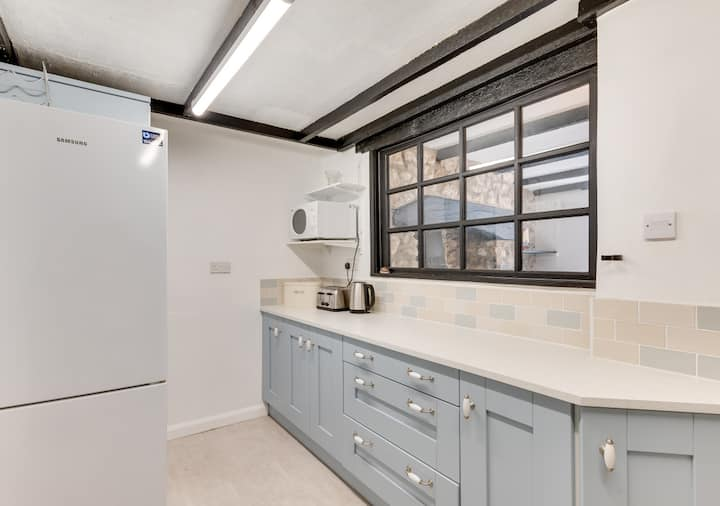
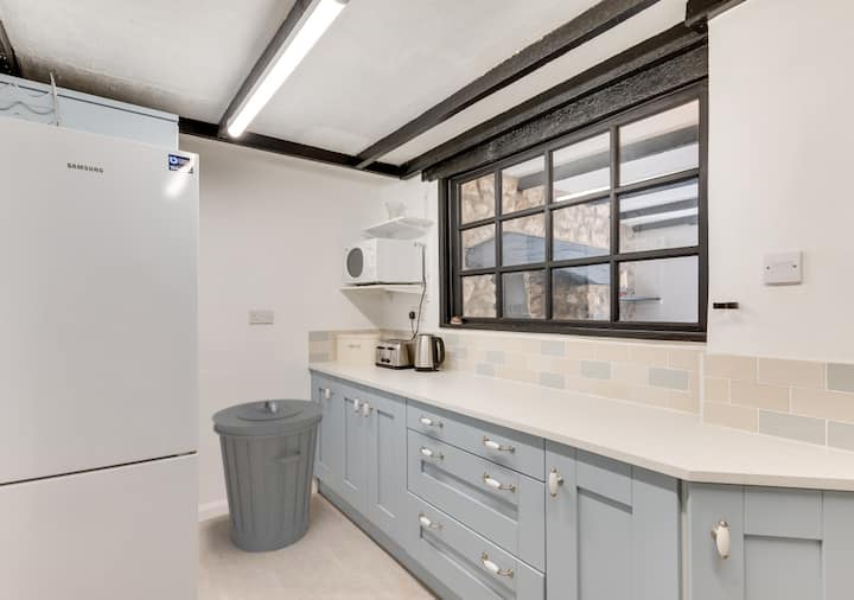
+ trash can (270, 466)
